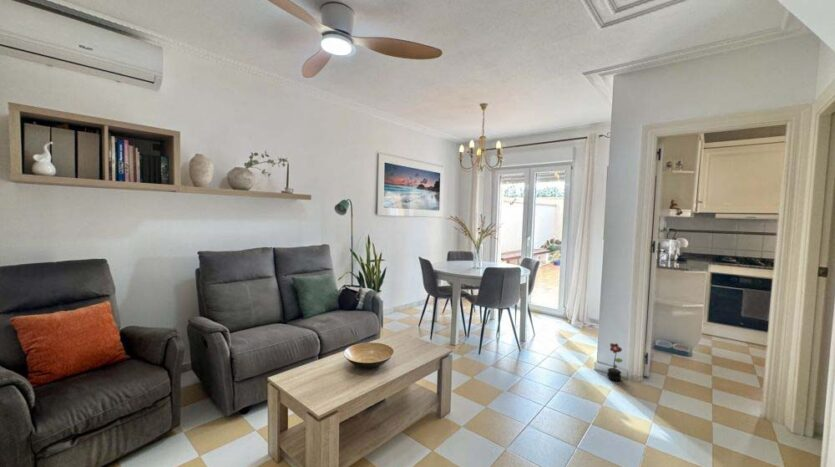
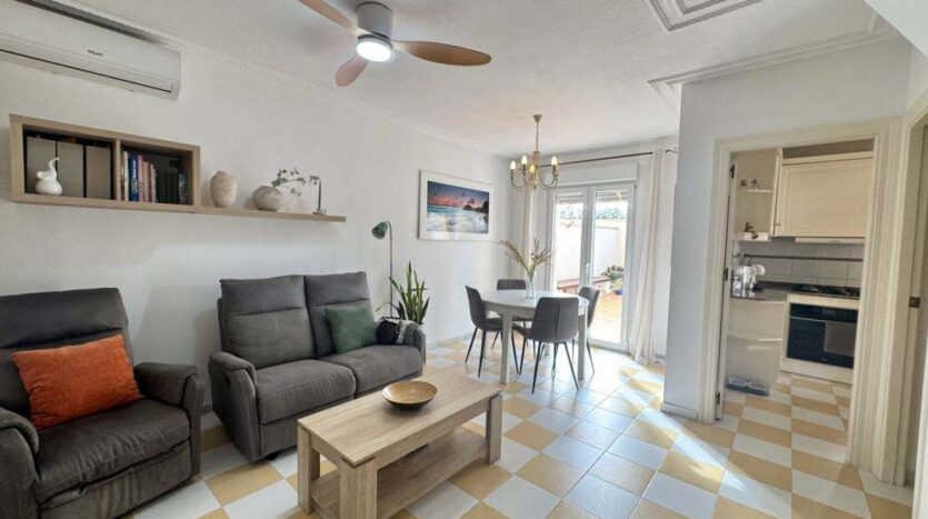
- decorative plant (615, 360)
